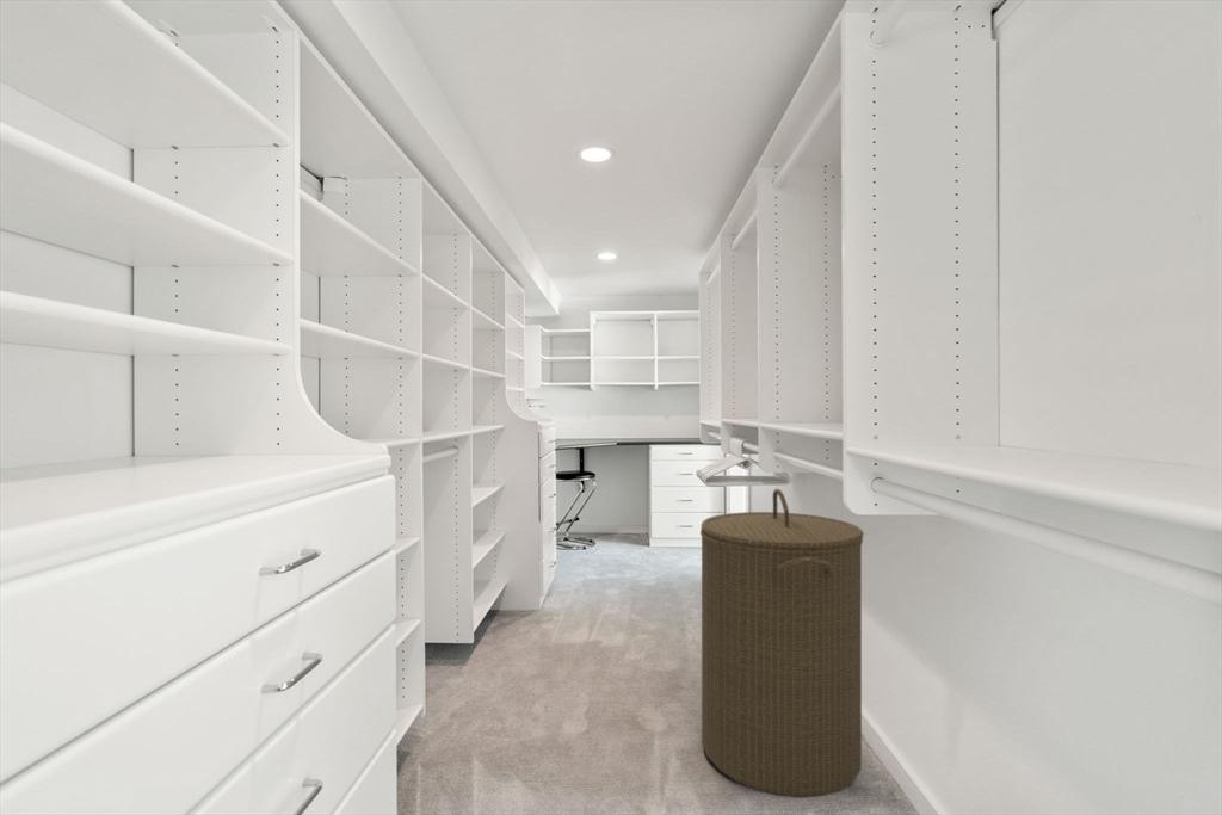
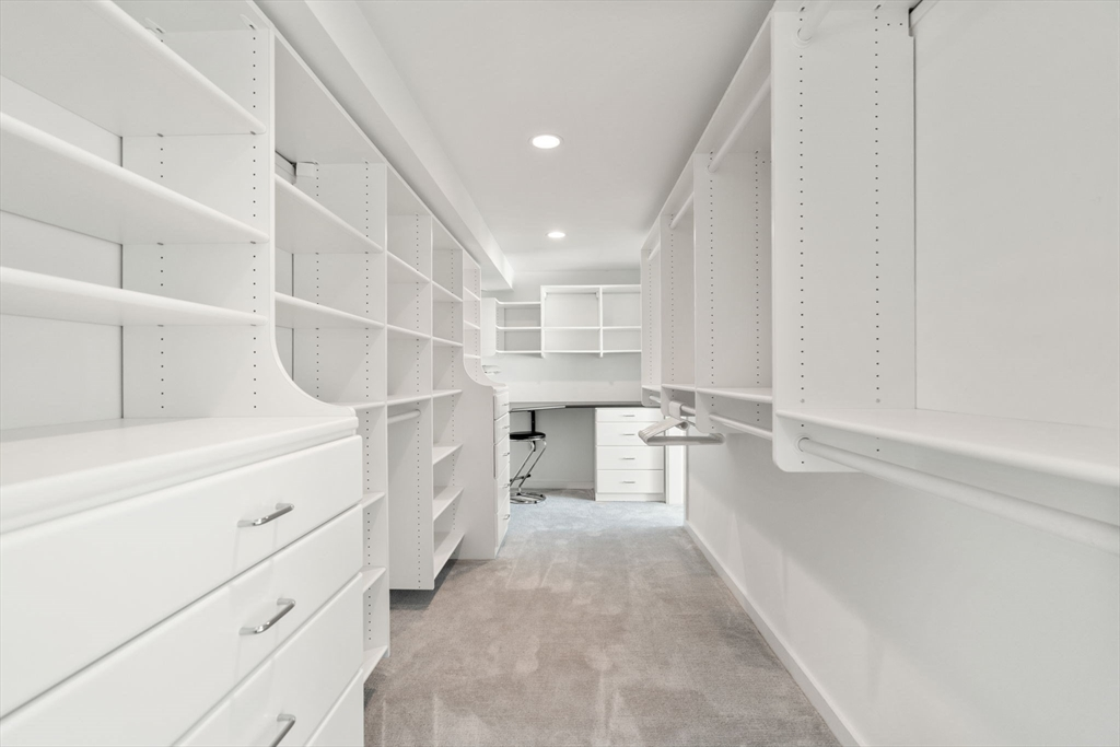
- laundry hamper (778, 619)
